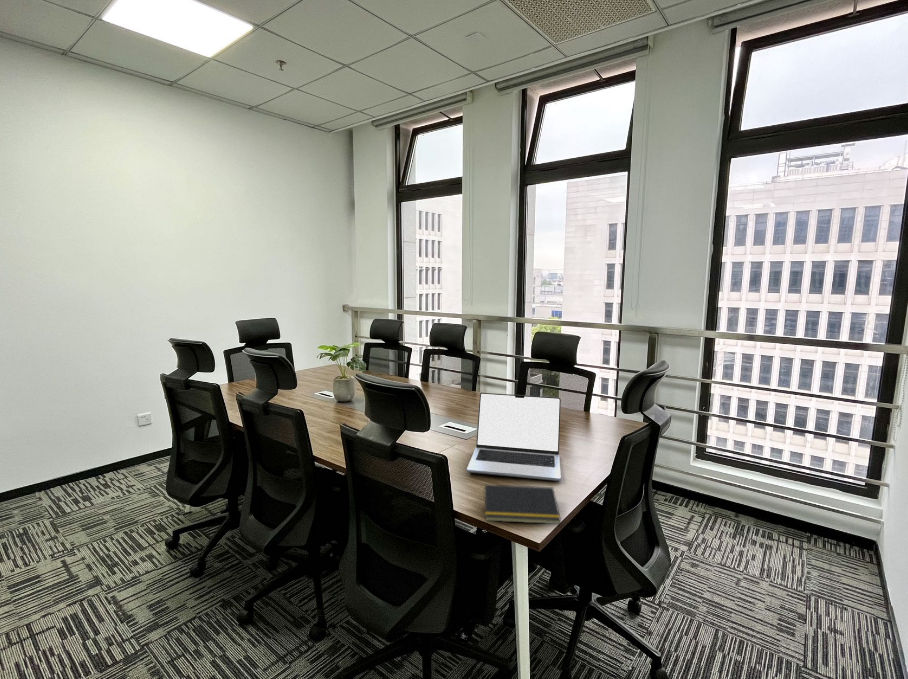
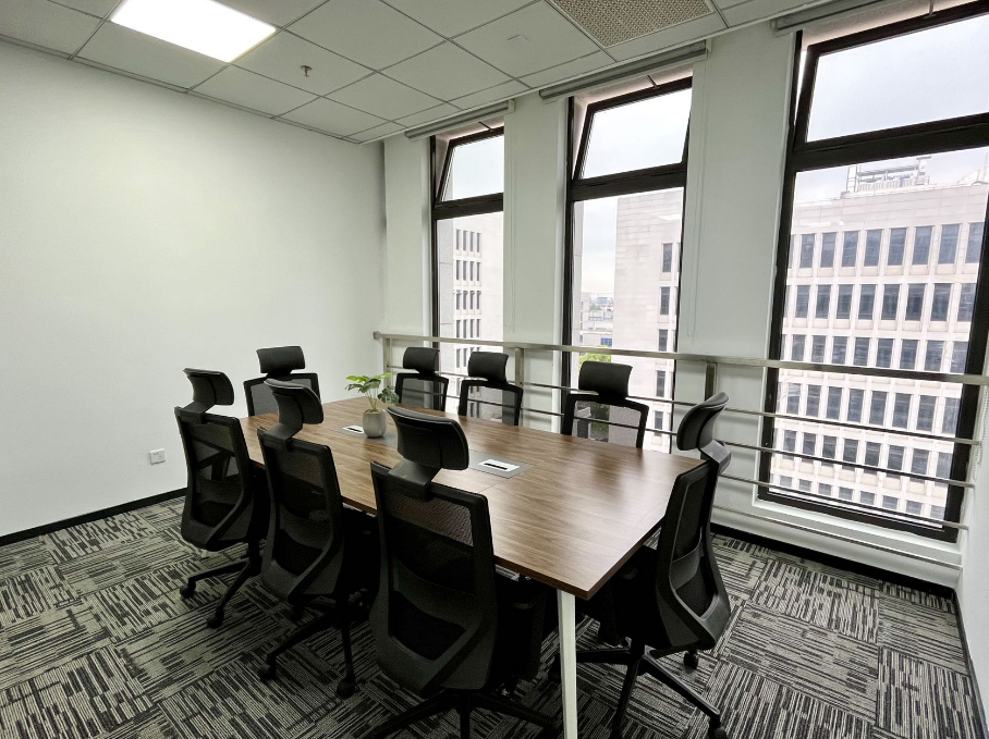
- laptop (516, 432)
- notepad (520, 503)
